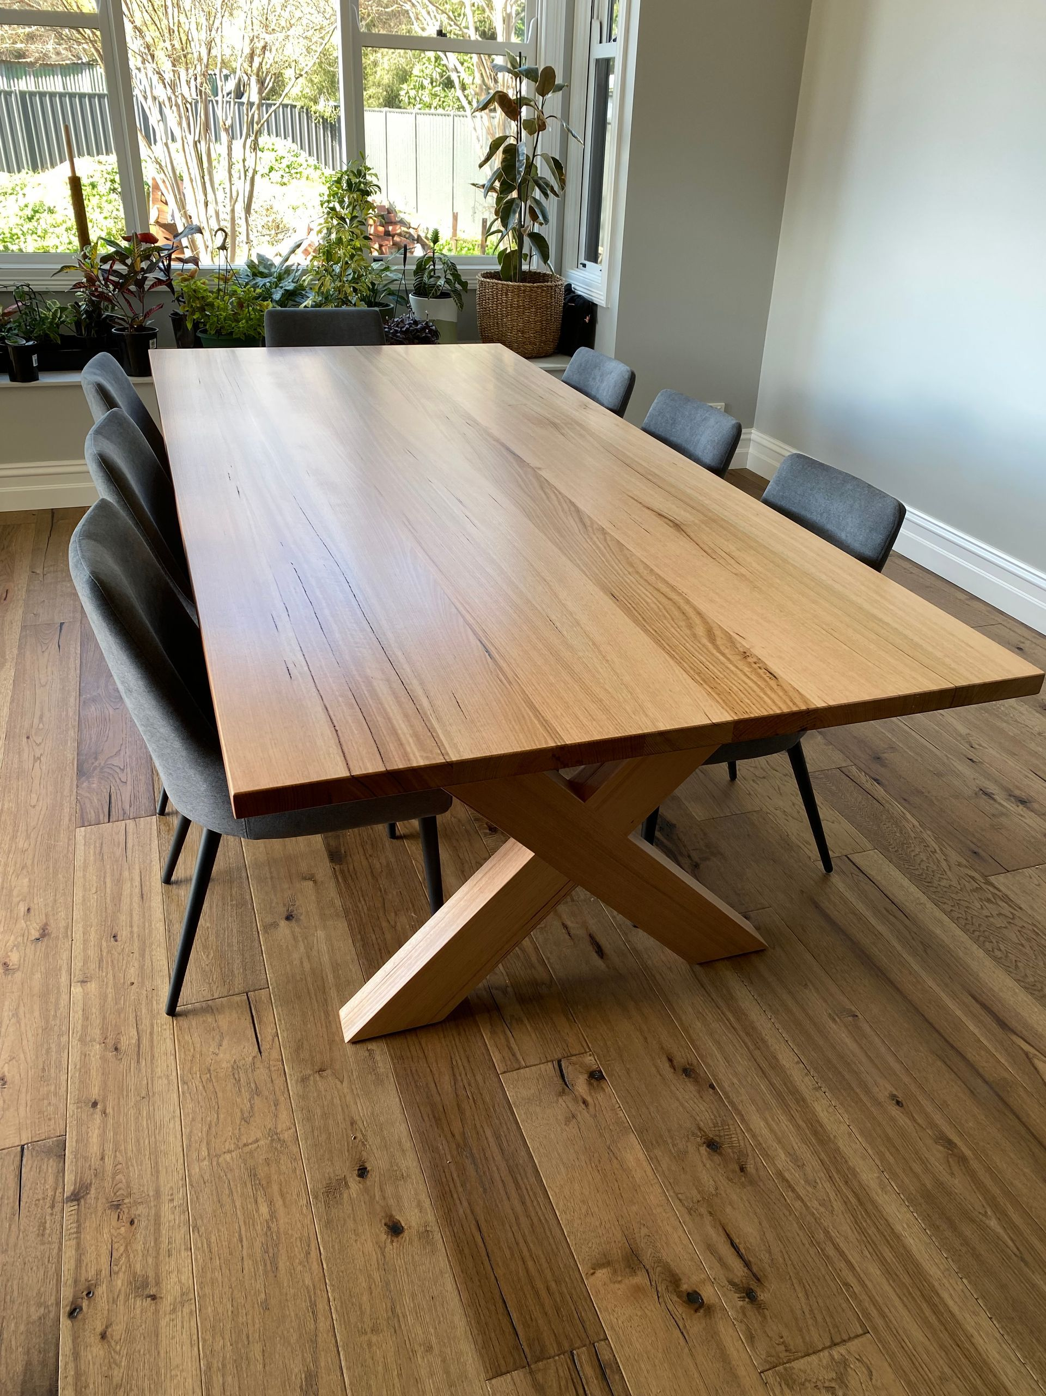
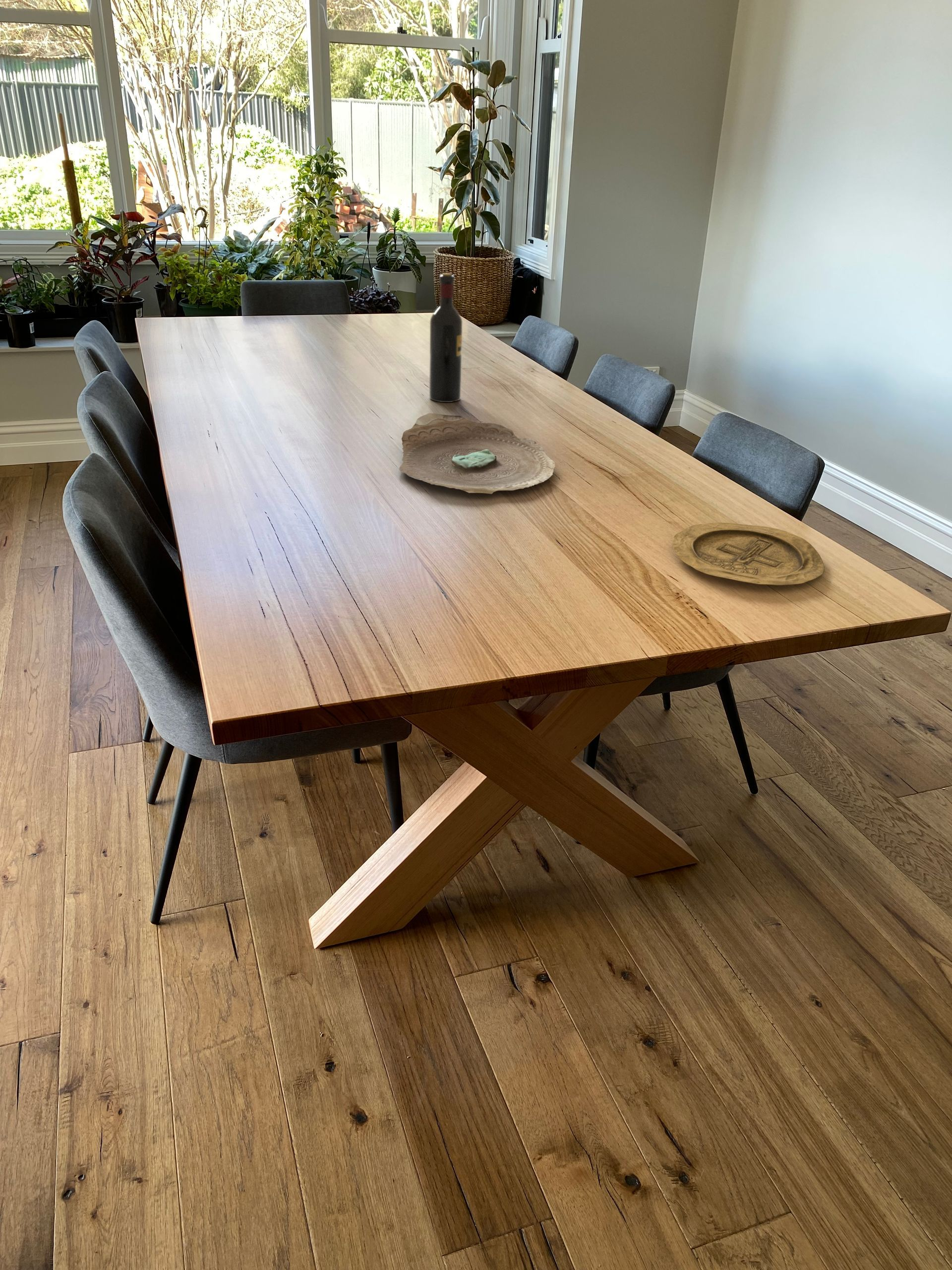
+ wine bottle (446, 338)
+ plate (747, 554)
+ decorative bowl (474, 452)
